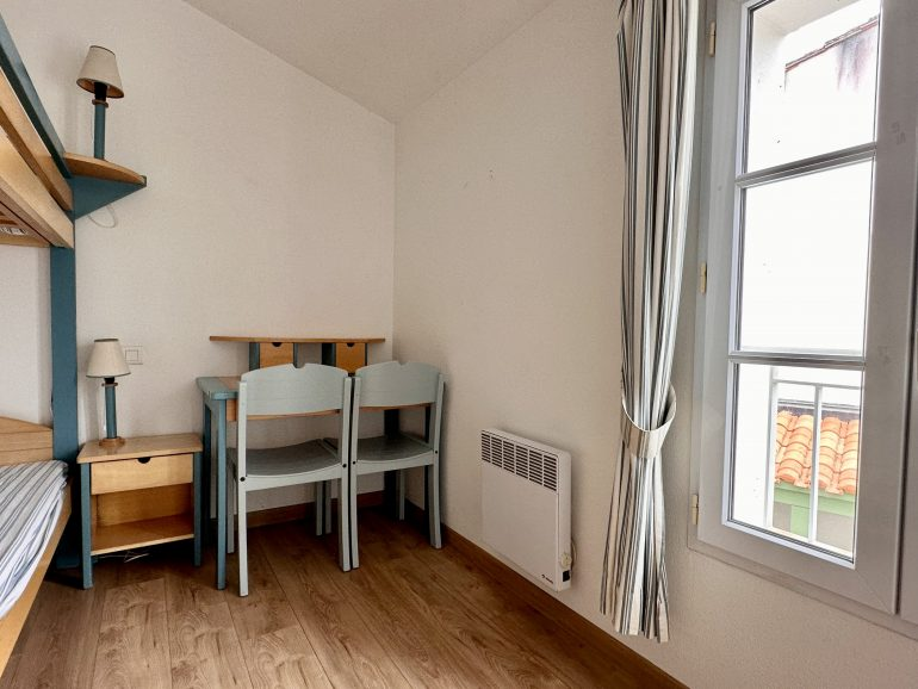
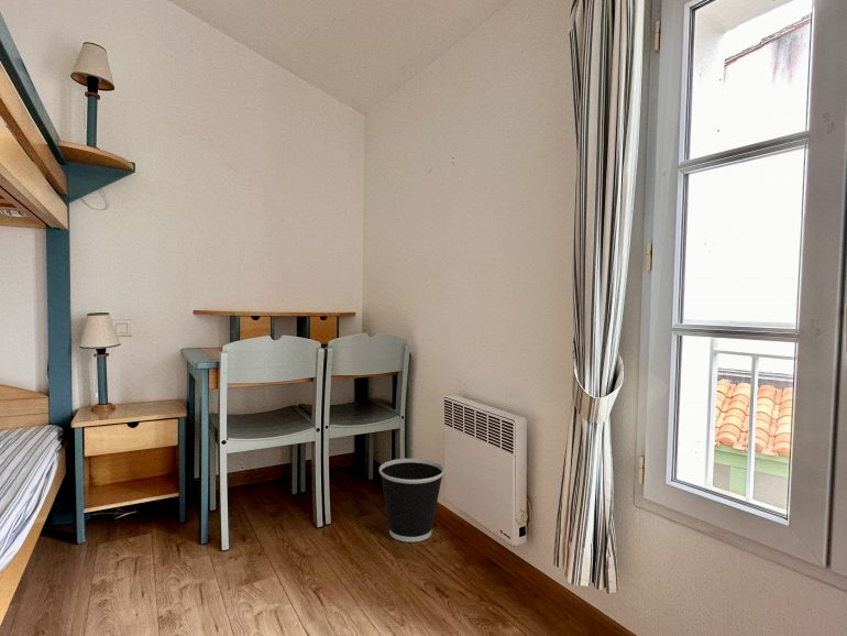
+ wastebasket (410, 500)
